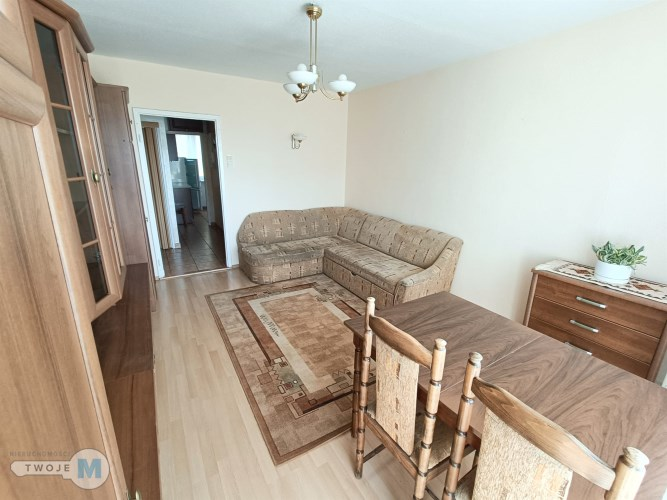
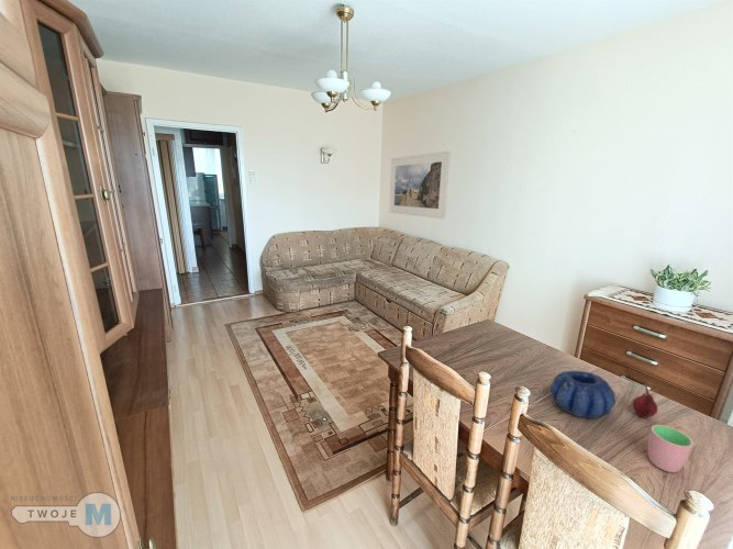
+ cup (670, 448)
+ decorative bowl (581, 392)
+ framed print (415, 186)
+ fruit (646, 400)
